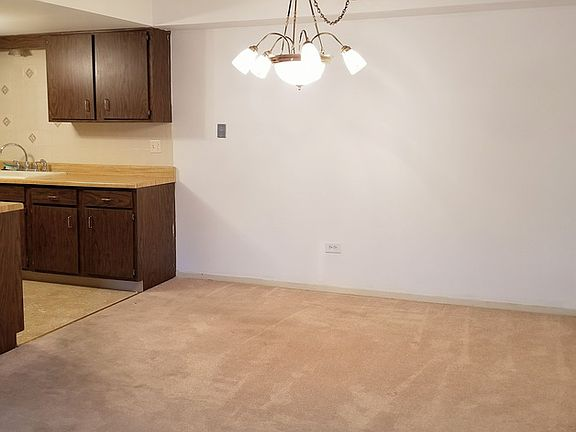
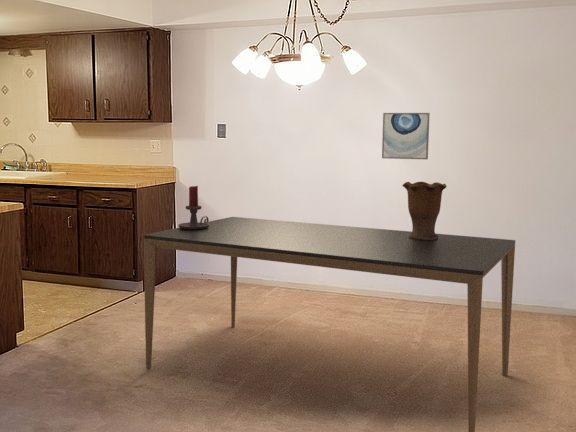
+ wall art (405, 135)
+ vase (424, 210)
+ candle holder (196, 206)
+ dining table (327, 267)
